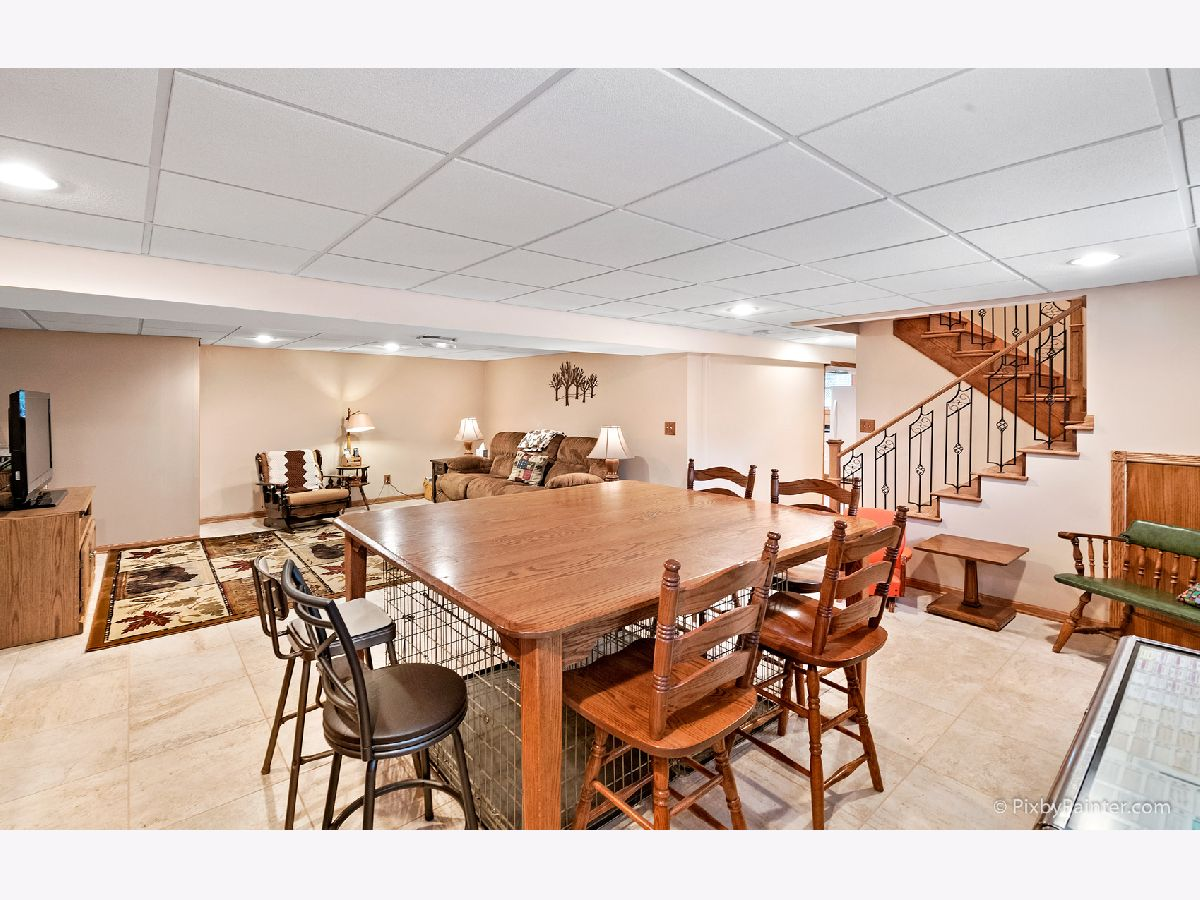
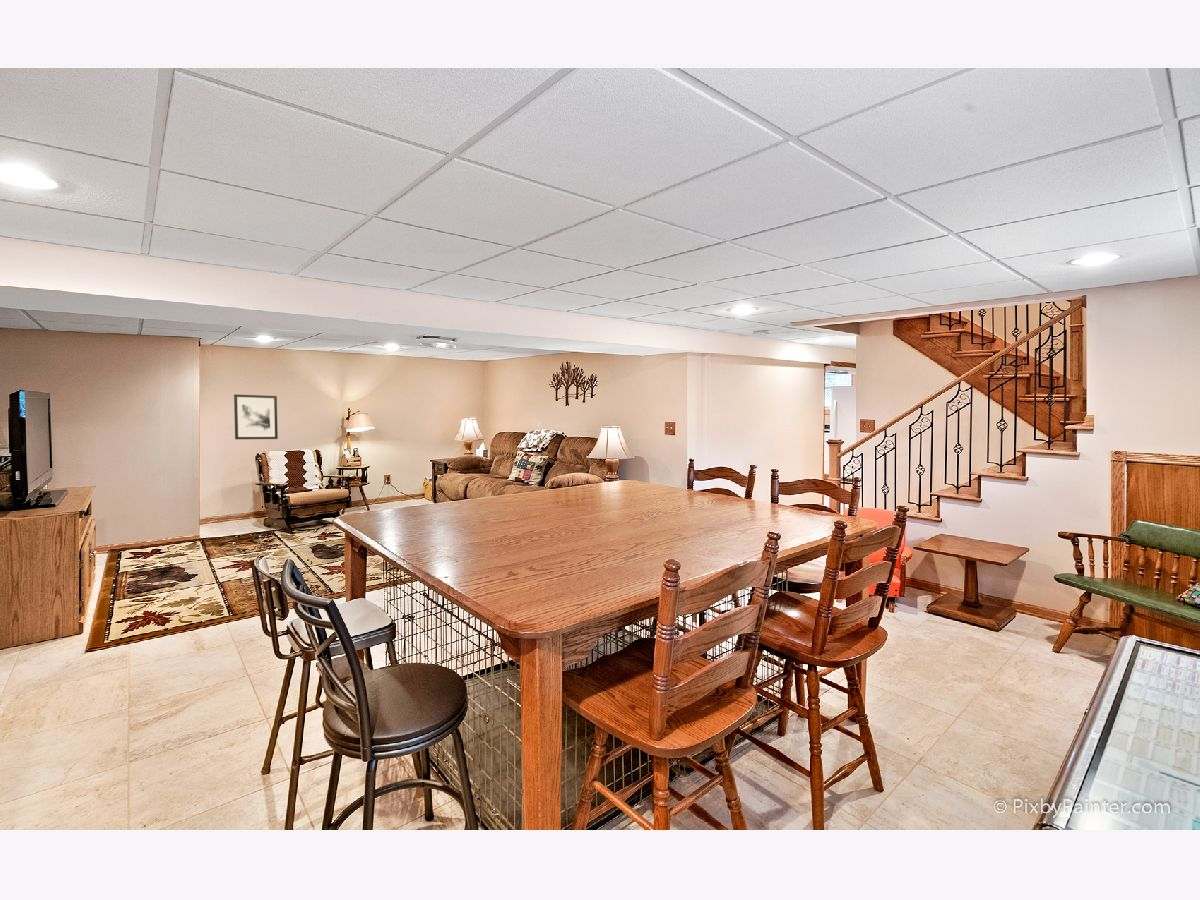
+ wall art (256, 417)
